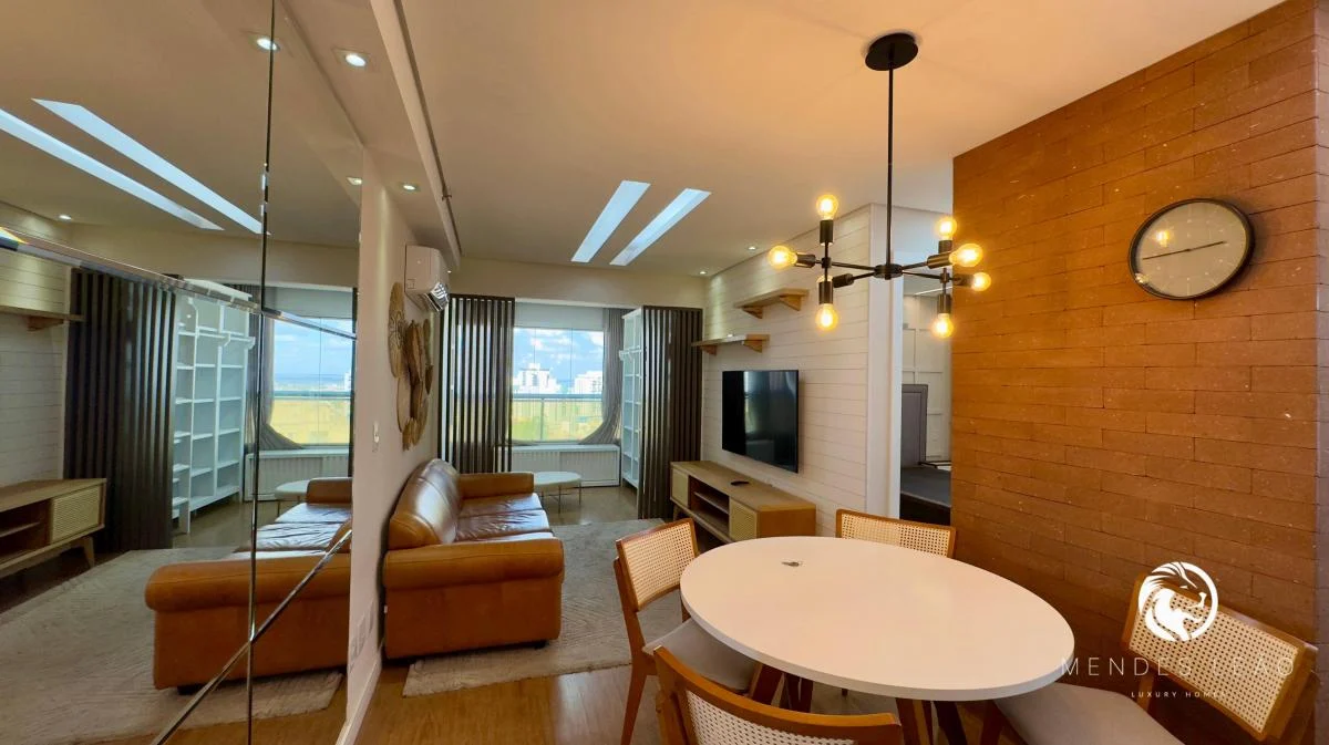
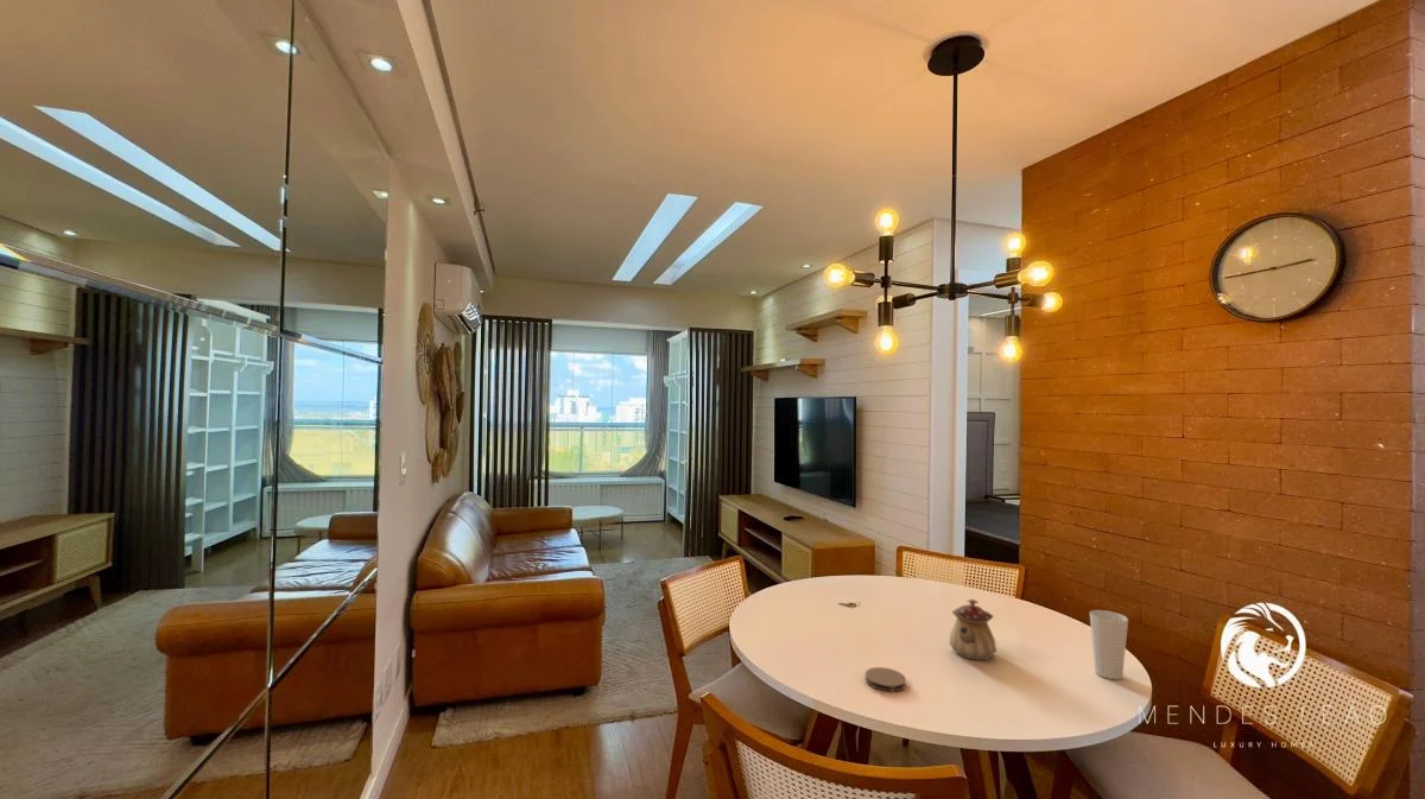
+ coaster (885, 678)
+ teapot (973, 624)
+ cup (1108, 645)
